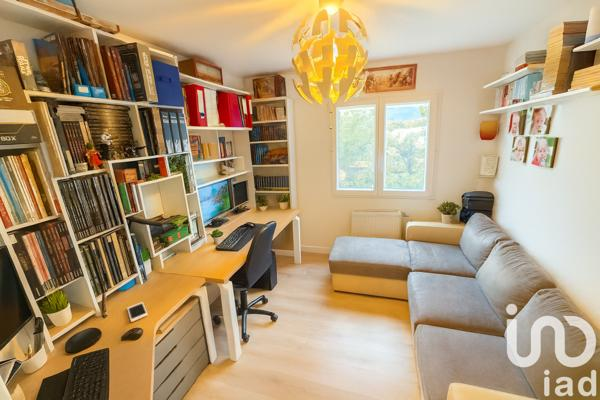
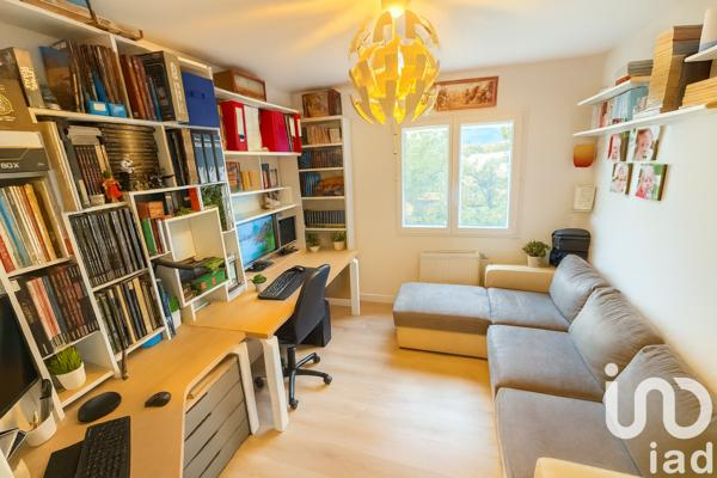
- cell phone (137, 311)
